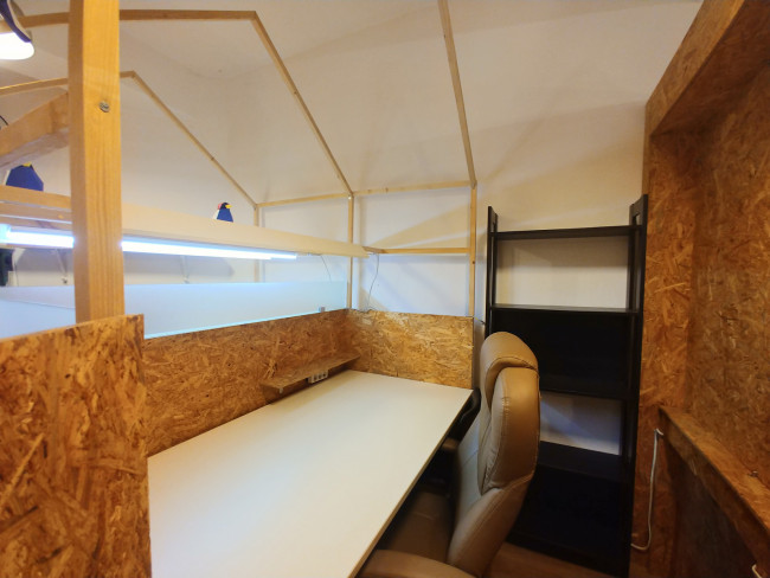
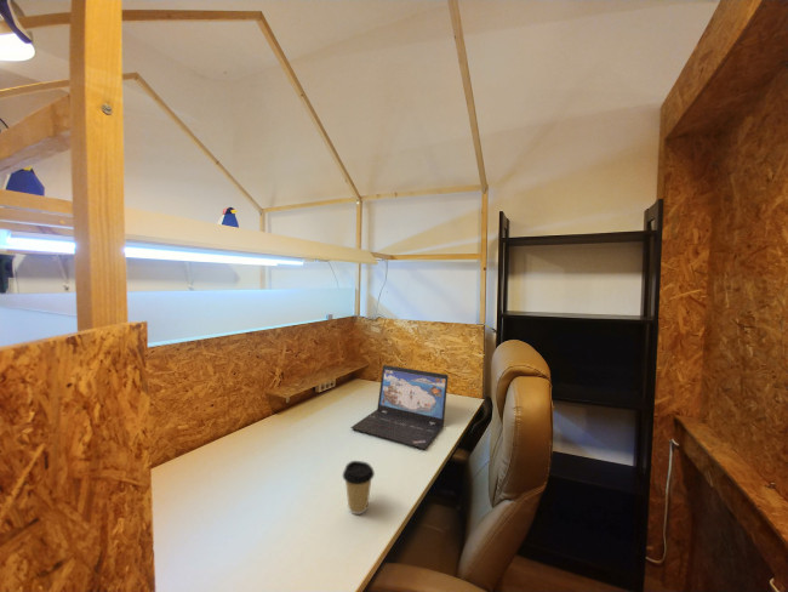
+ laptop (400, 402)
+ coffee cup (358, 486)
